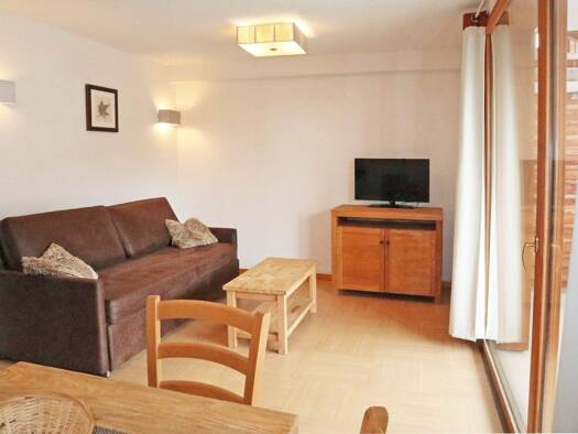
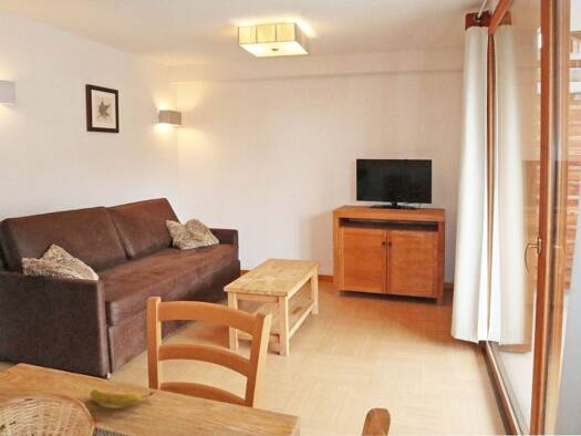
+ banana (118, 394)
